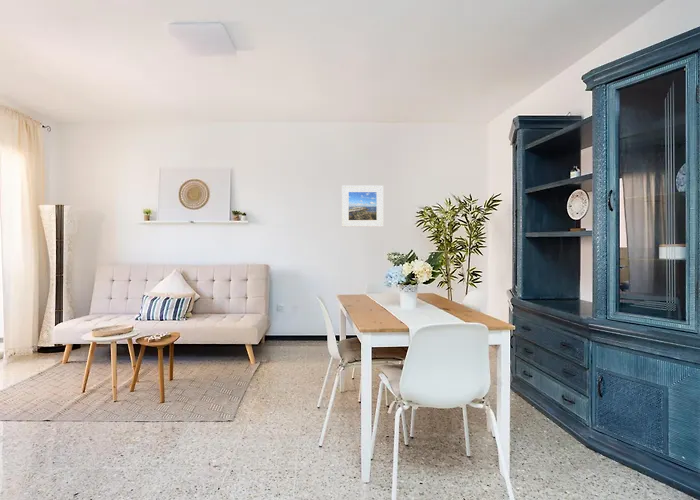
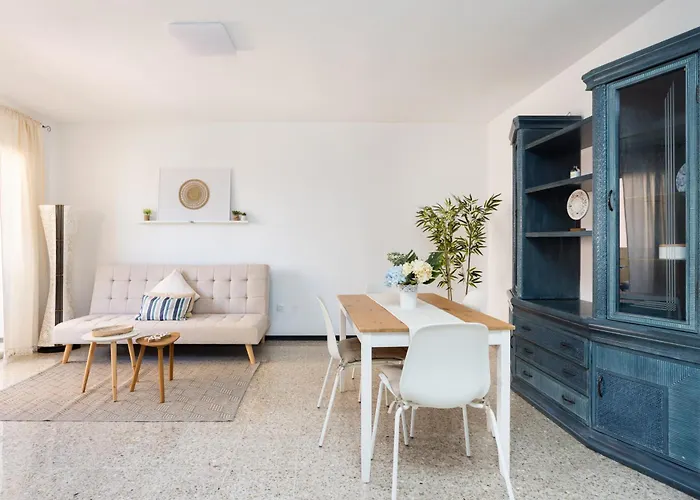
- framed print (362, 206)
